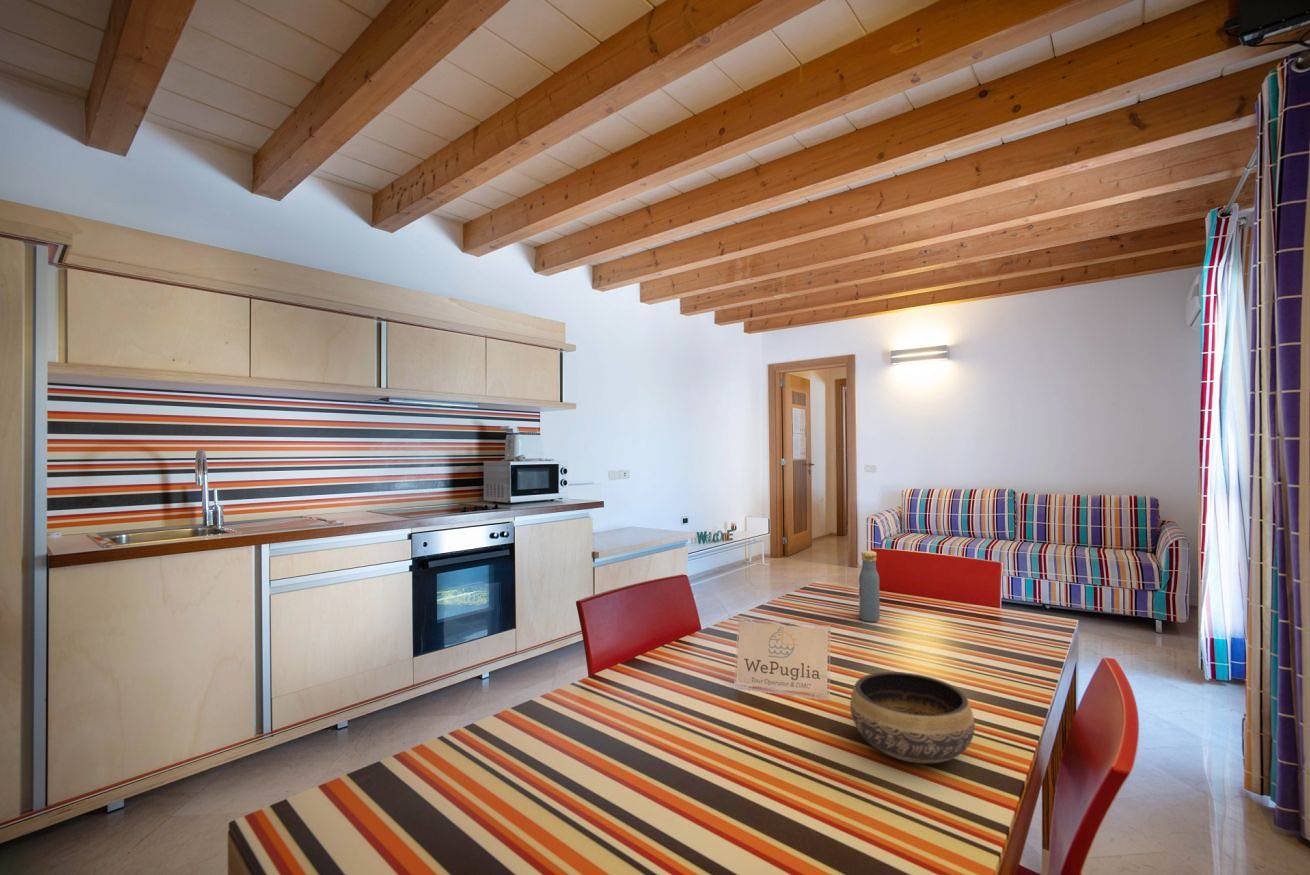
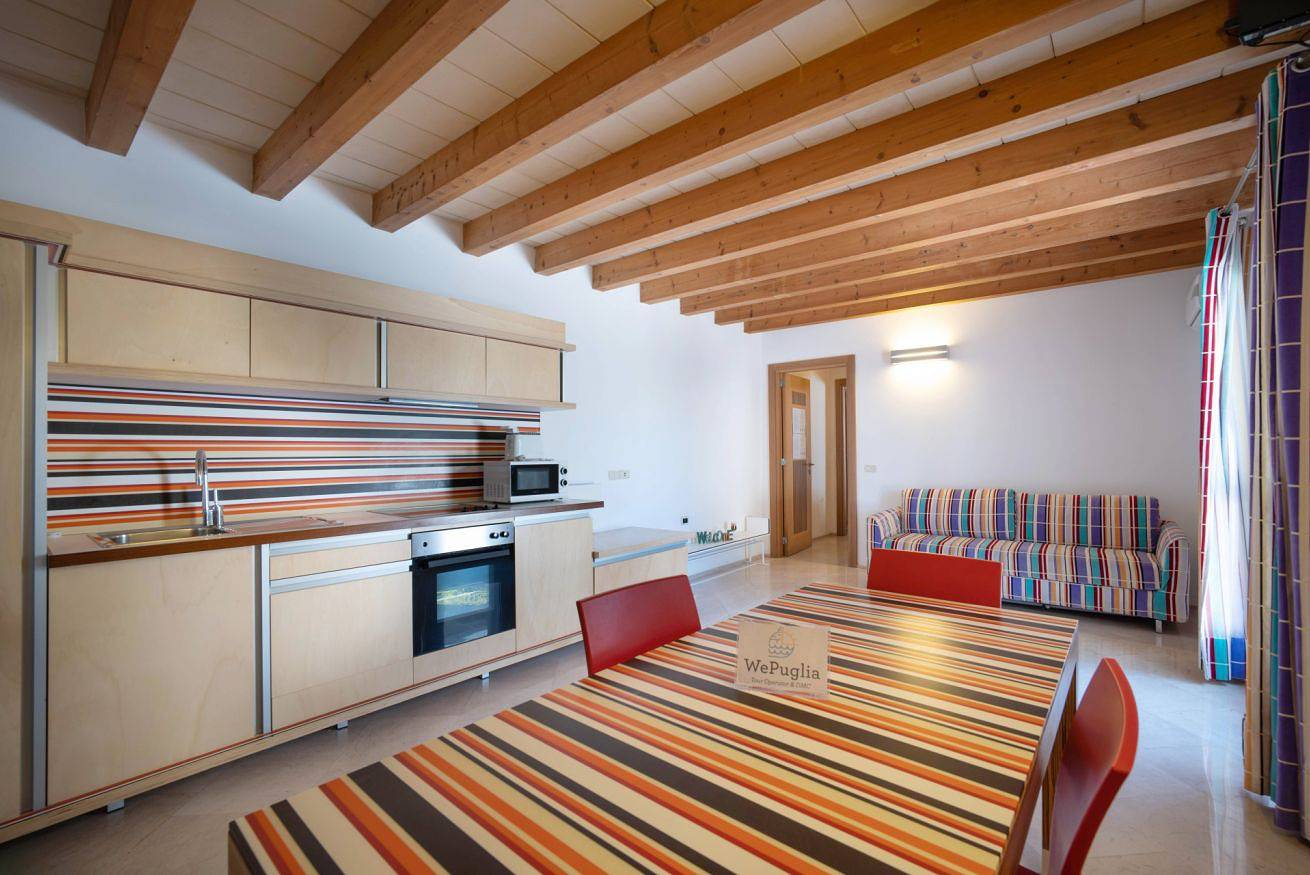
- bowl (910, 720)
- vodka (869, 584)
